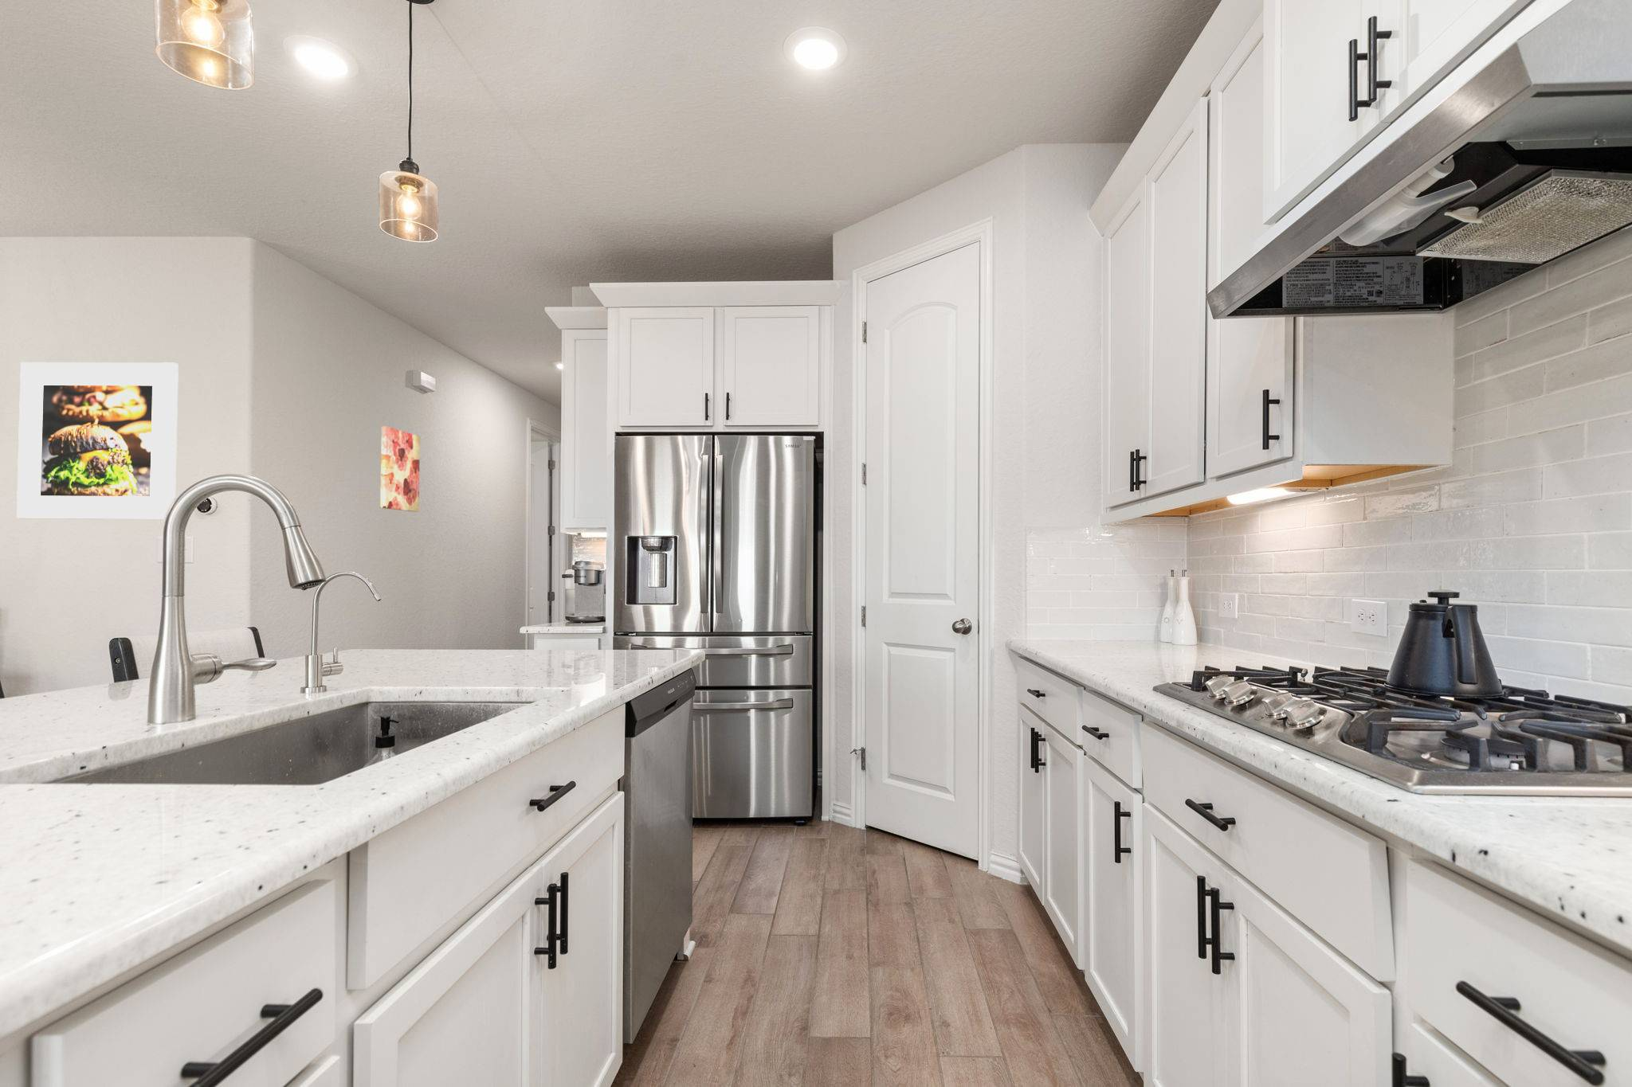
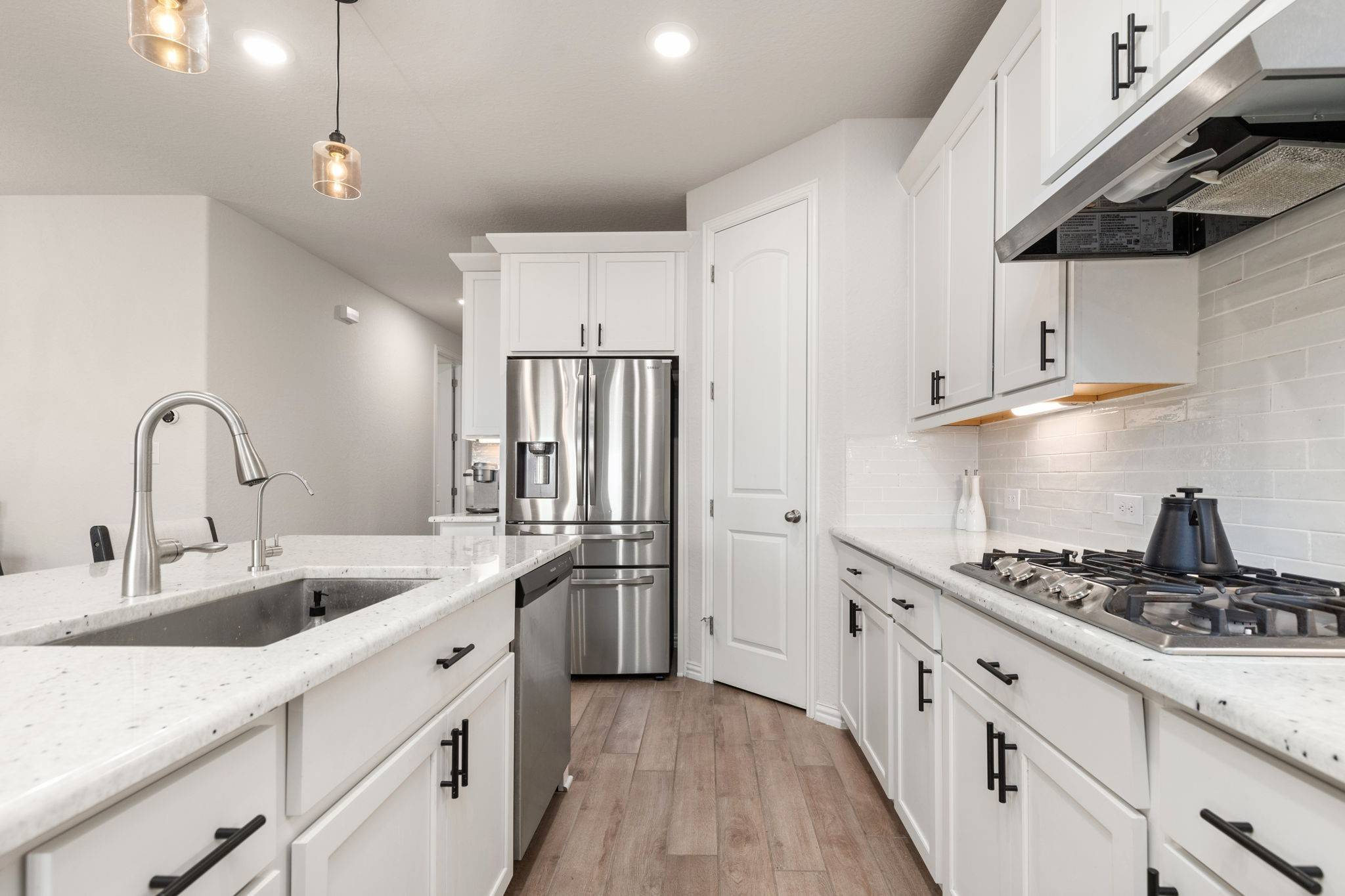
- wall art (400, 471)
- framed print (97, 440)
